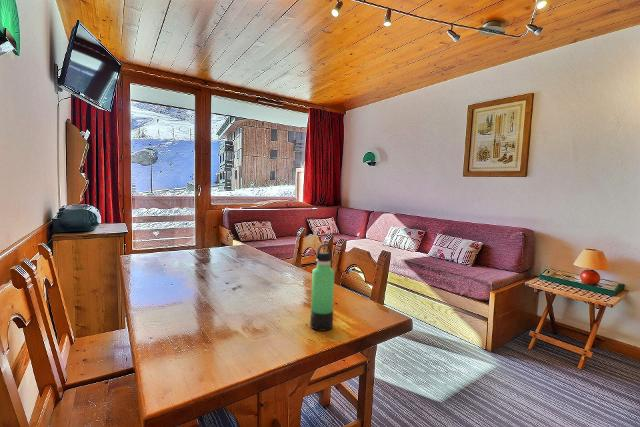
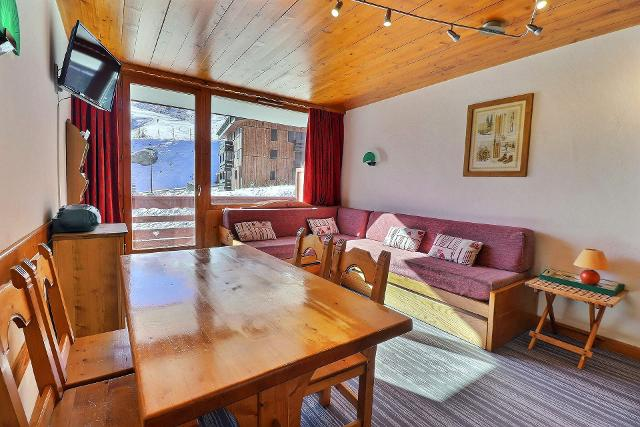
- thermos bottle (322, 285)
